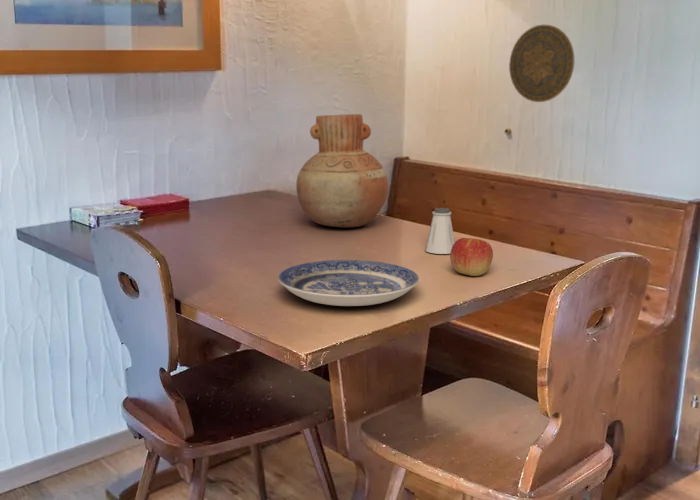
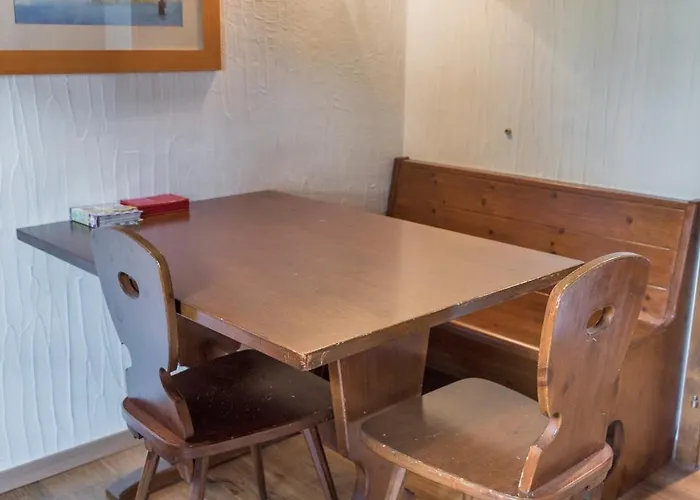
- plate (348, 285)
- vase (342, 170)
- decorative plate (538, 63)
- saltshaker (441, 230)
- apple (471, 255)
